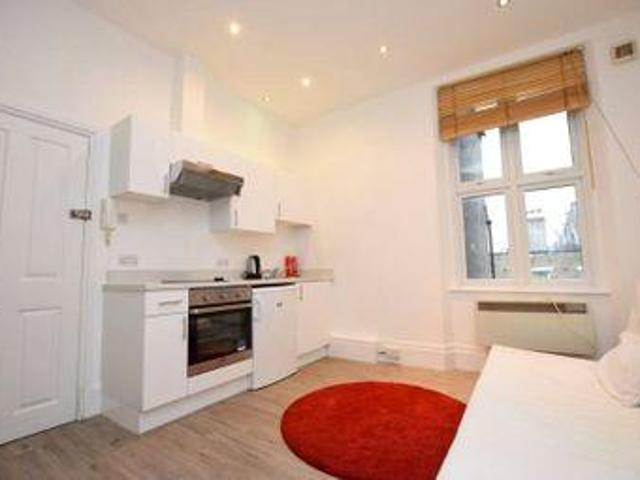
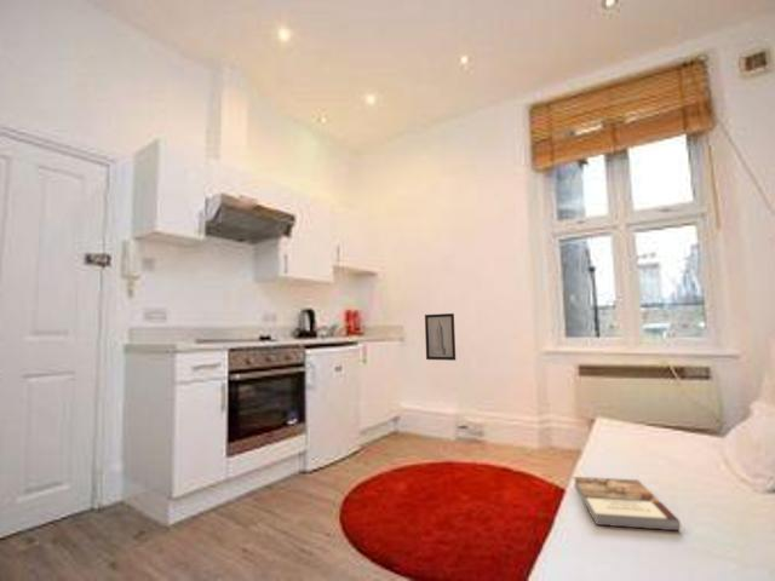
+ wall art (440, 336)
+ book (620, 500)
